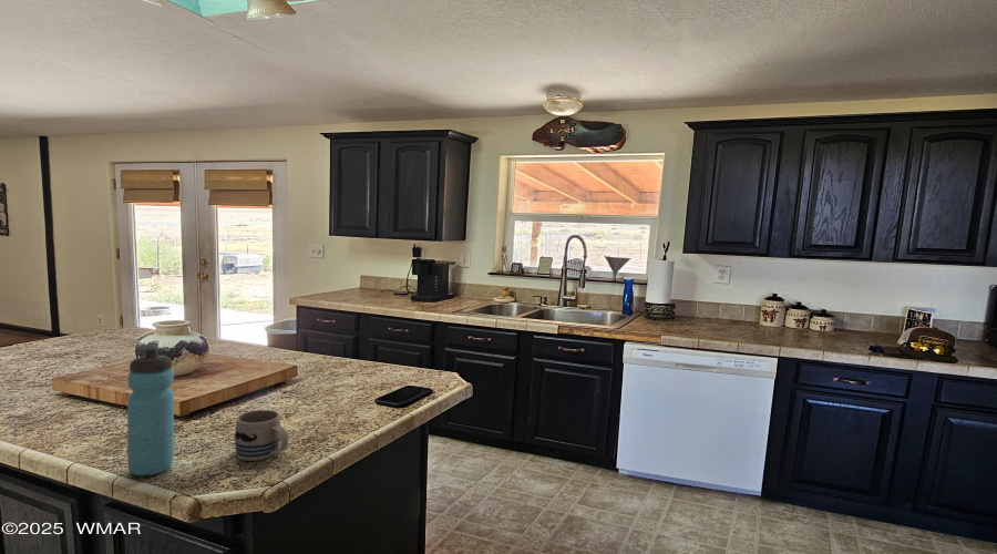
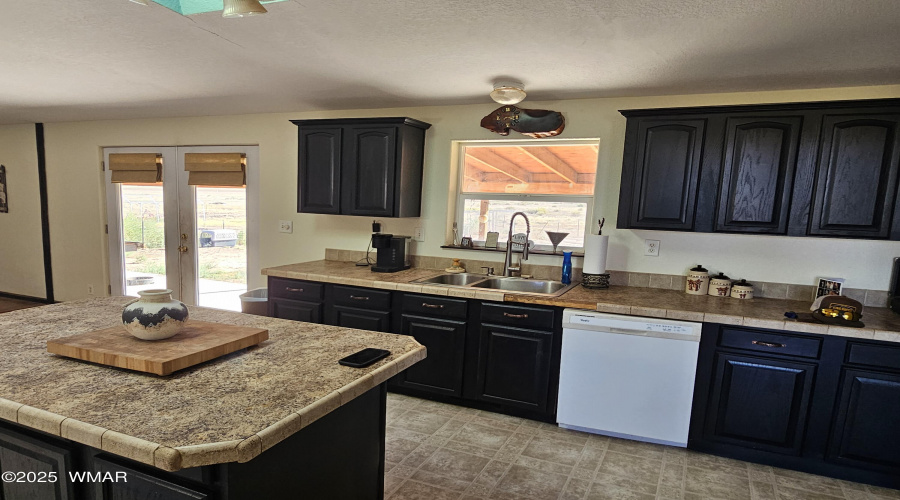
- water bottle (151, 409)
- mug (263, 435)
